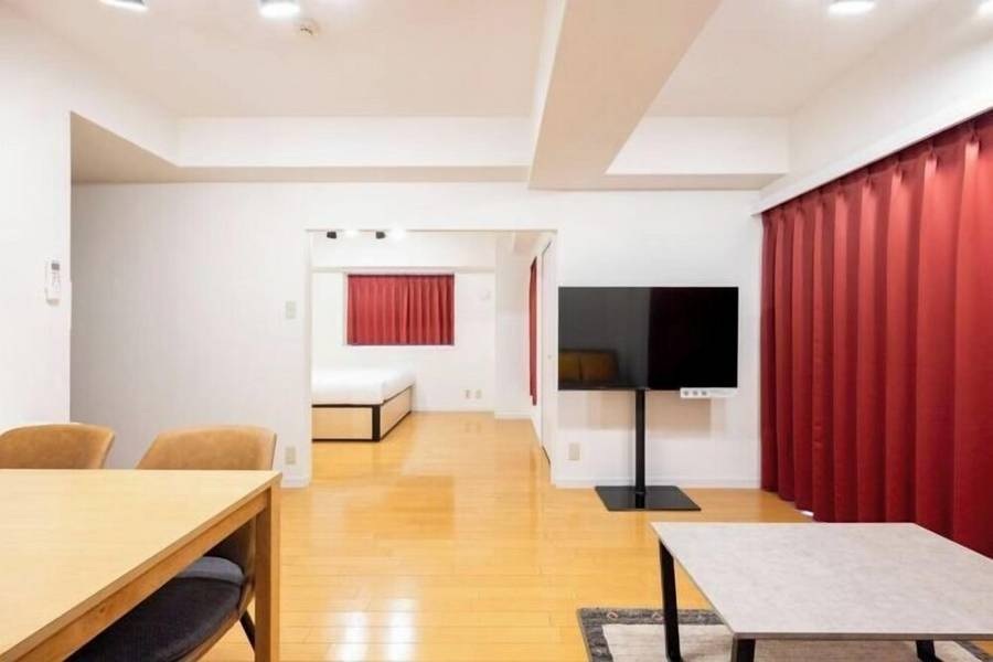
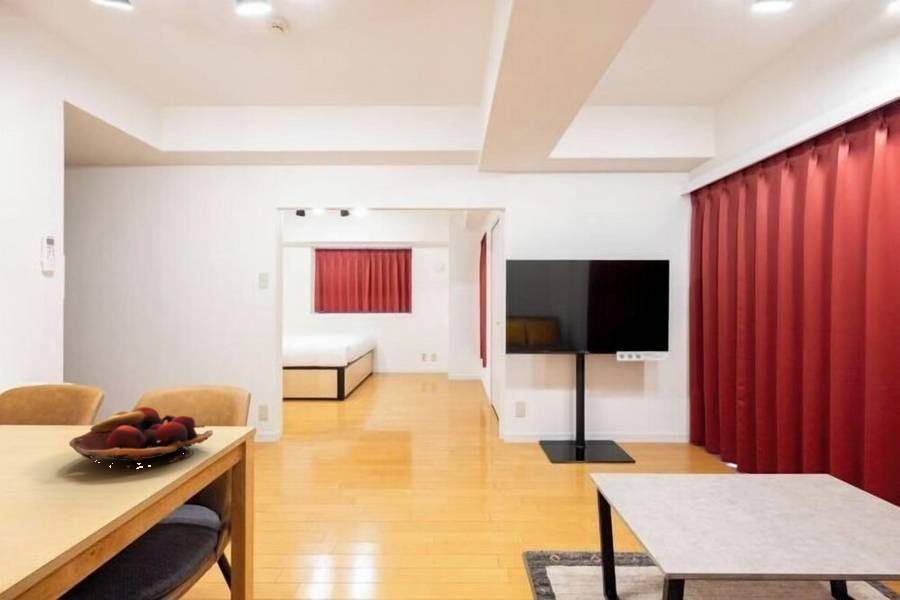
+ fruit basket (141, 434)
